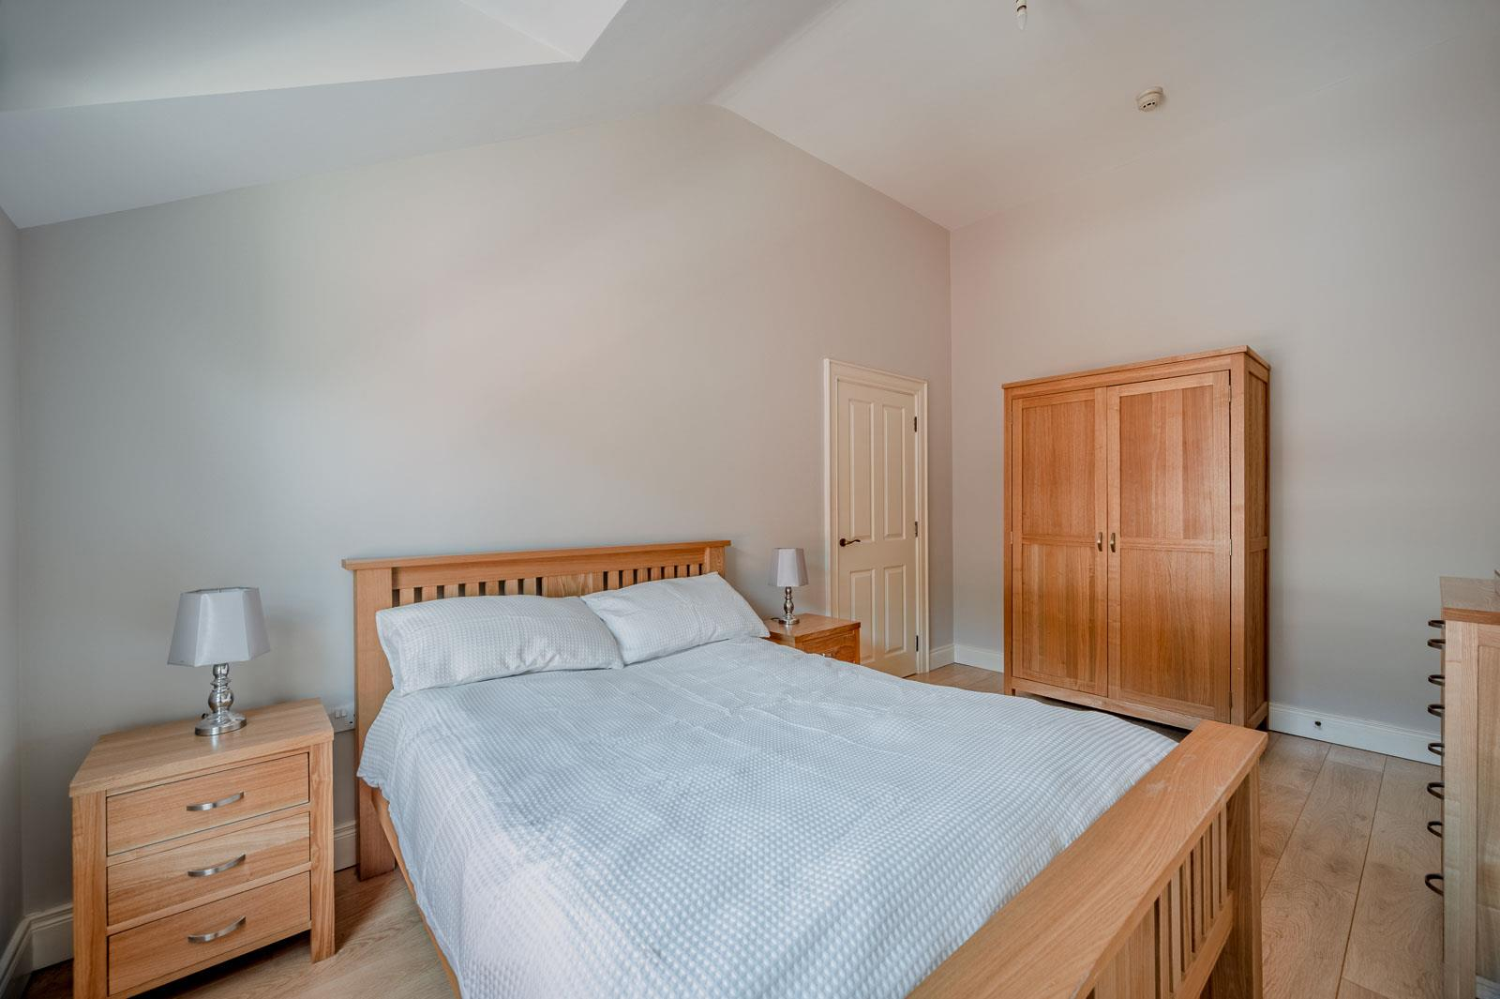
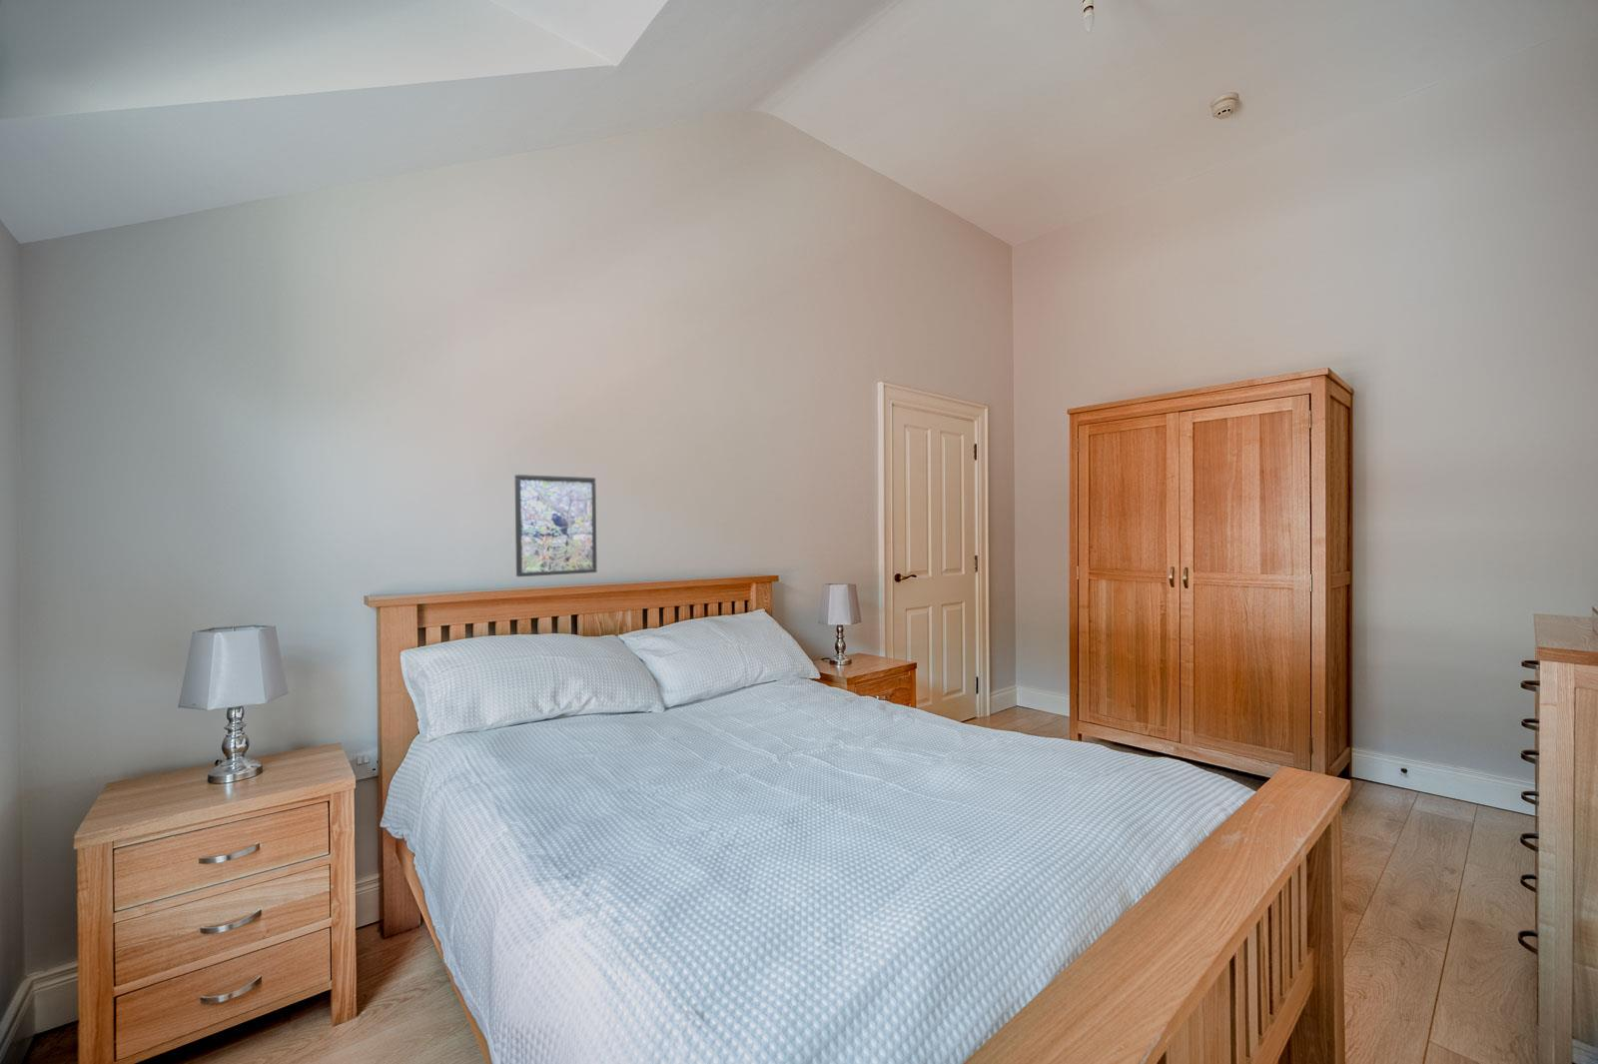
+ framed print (557, 525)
